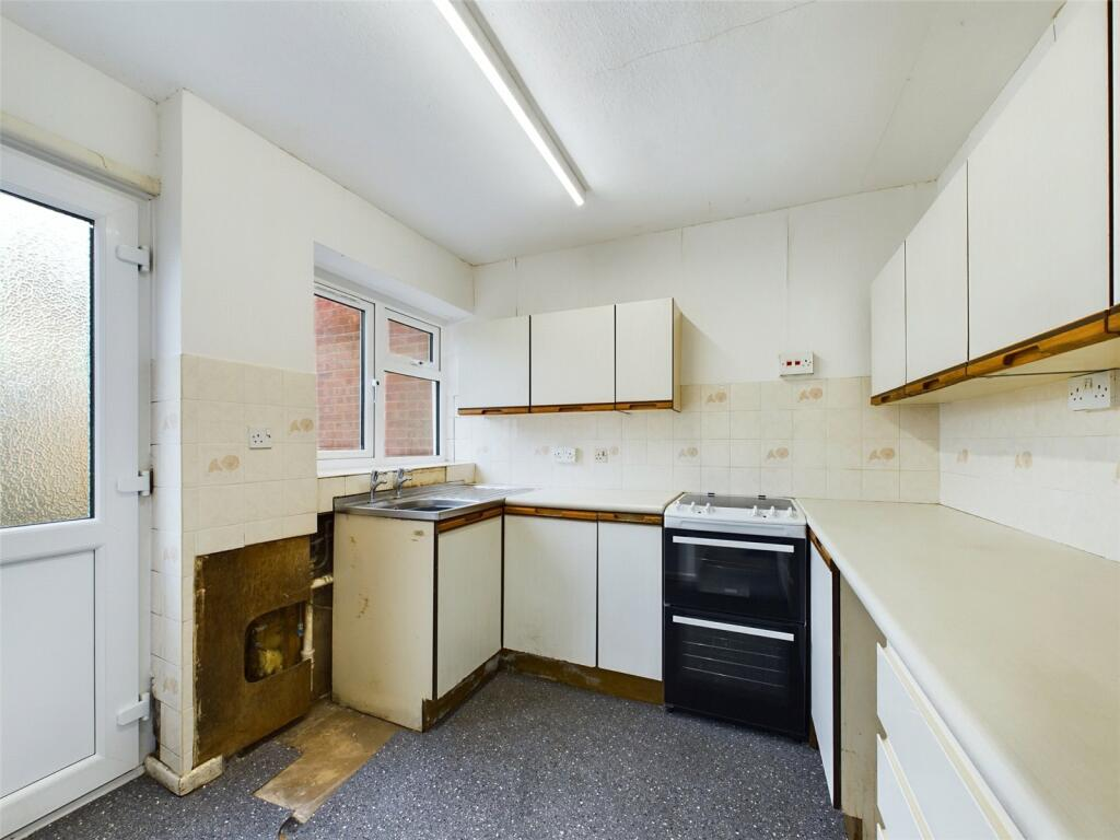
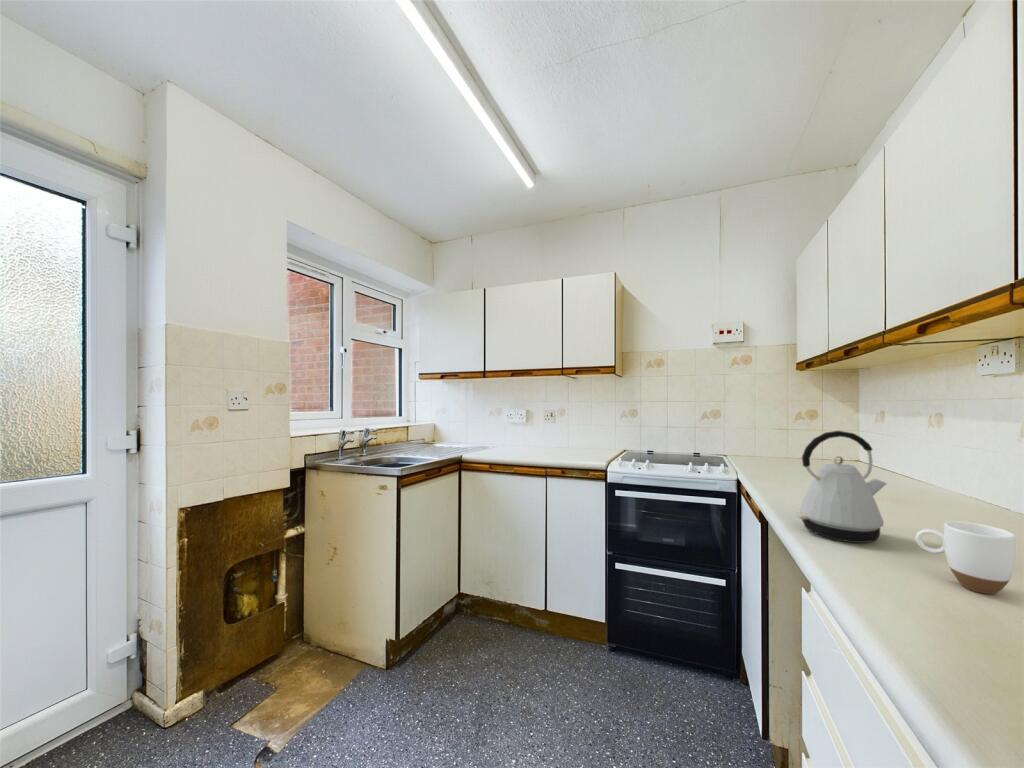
+ mug (962, 555)
+ kettle (841, 482)
